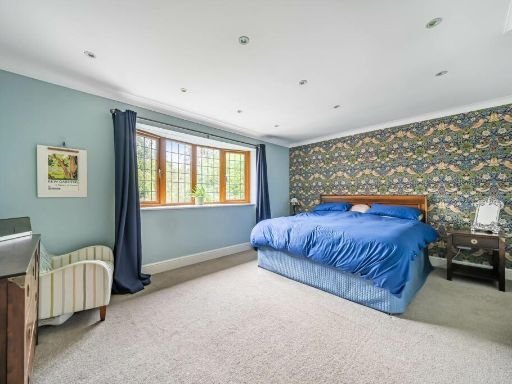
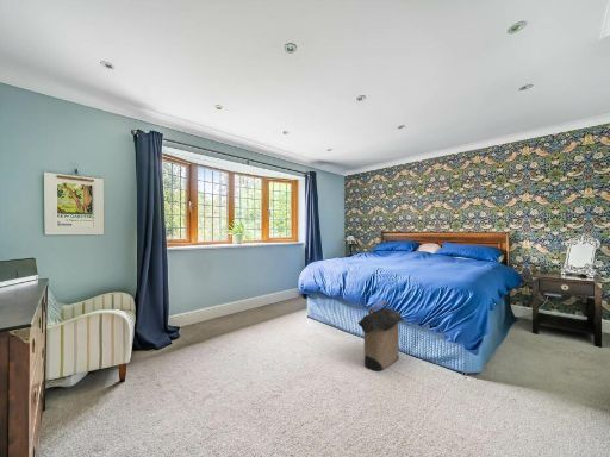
+ laundry hamper (380, 330)
